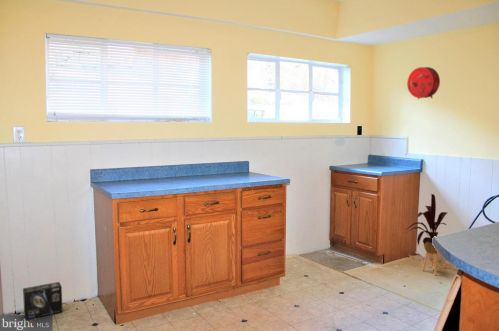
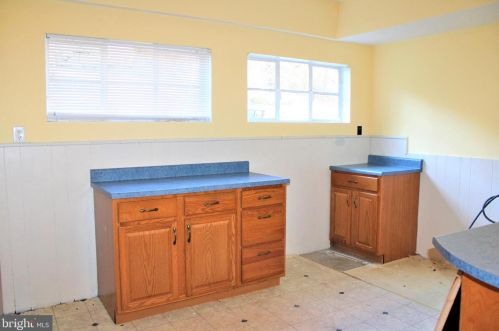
- drum (421, 82)
- box (42, 300)
- house plant (427, 232)
